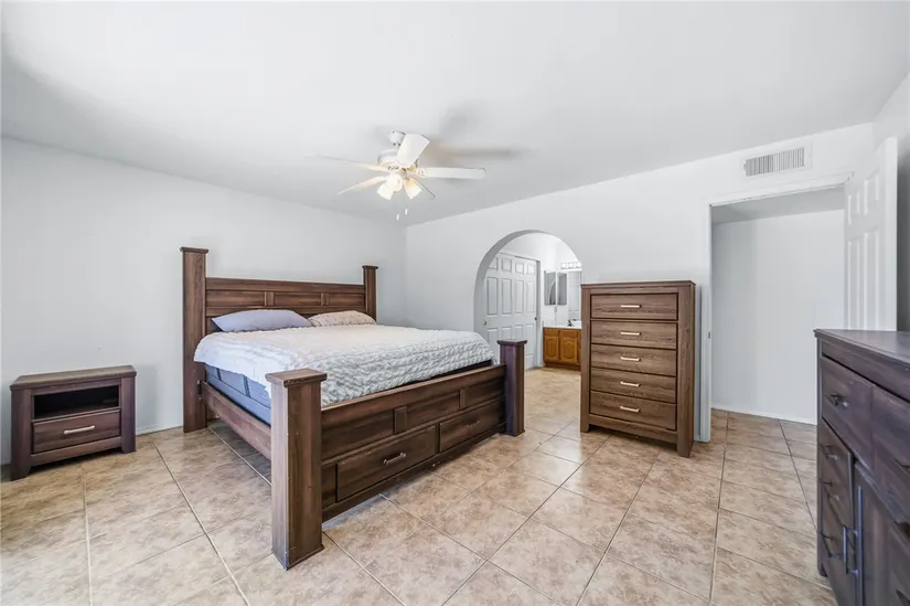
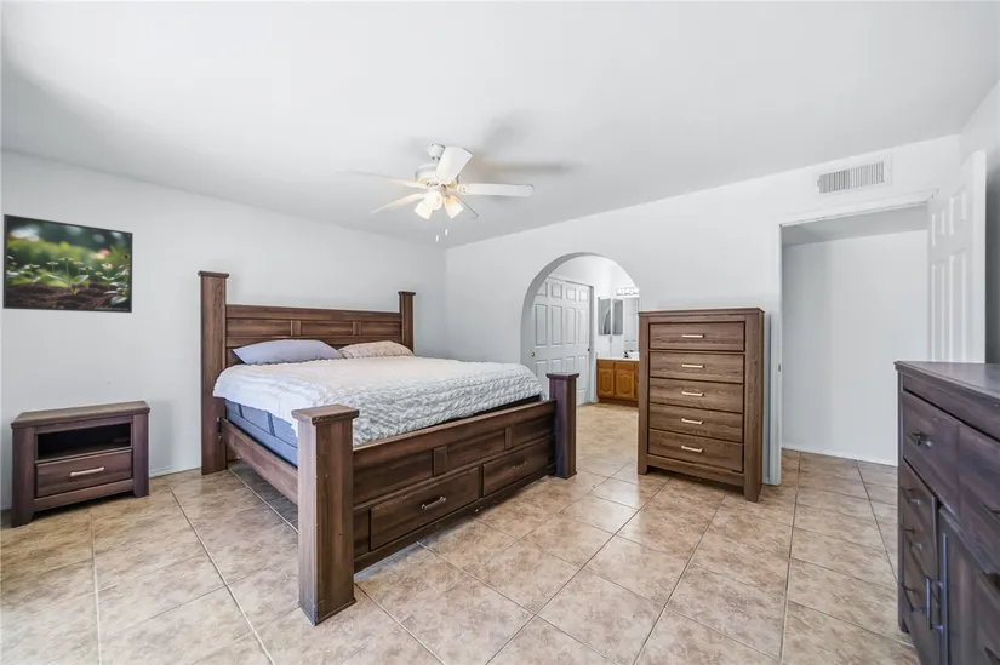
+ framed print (73, 266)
